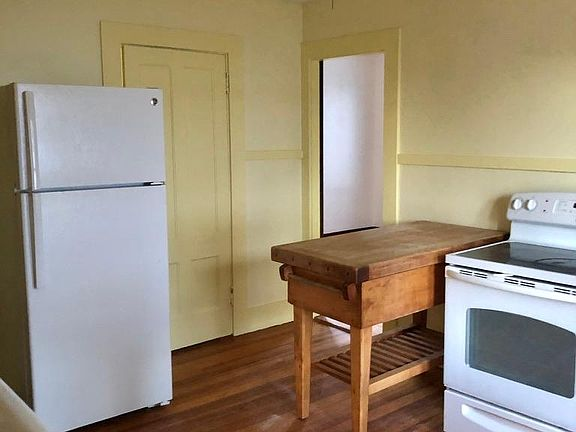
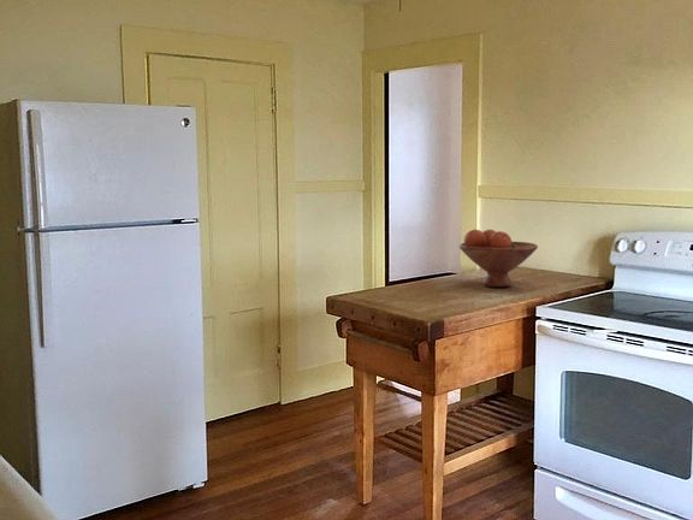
+ fruit bowl (497, 256)
